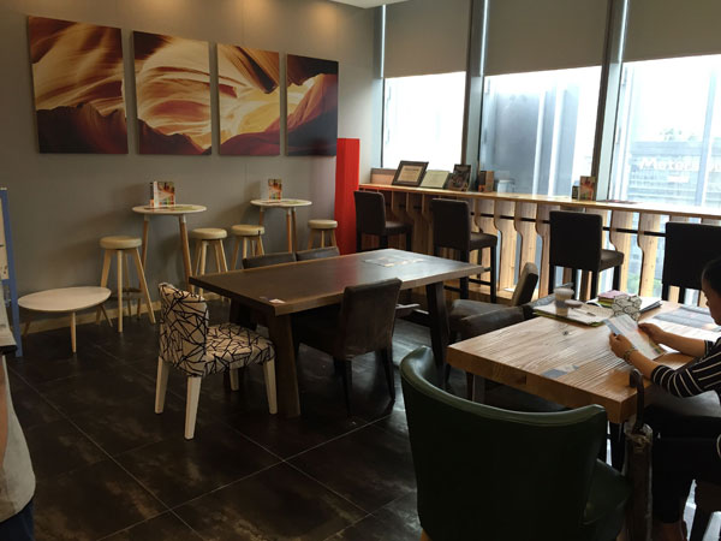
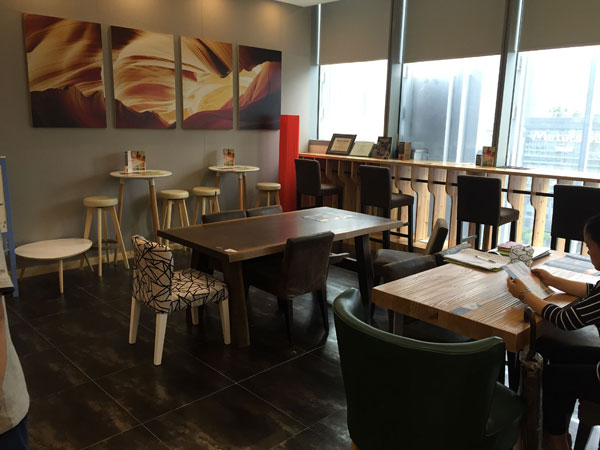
- jar (566, 331)
- coffee cup (562, 302)
